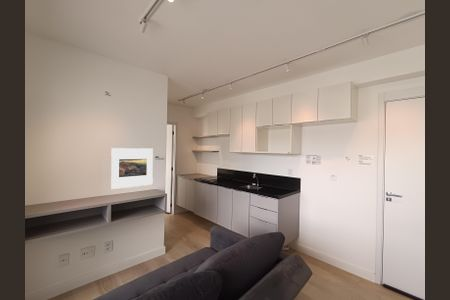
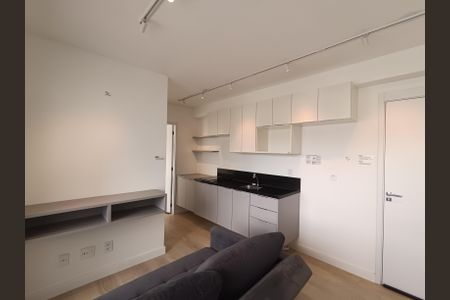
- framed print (133, 167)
